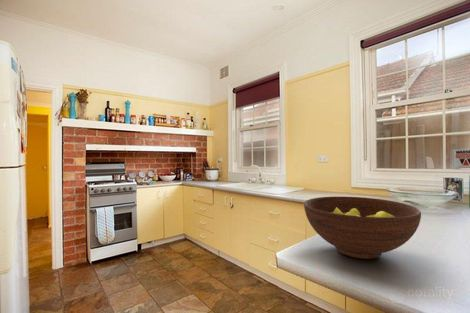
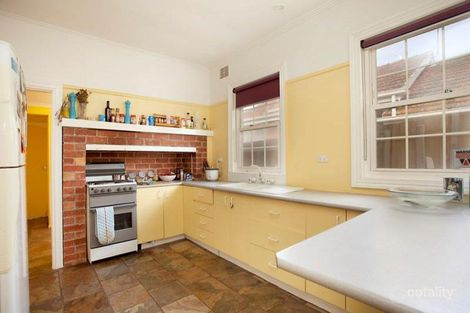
- fruit bowl (357, 228)
